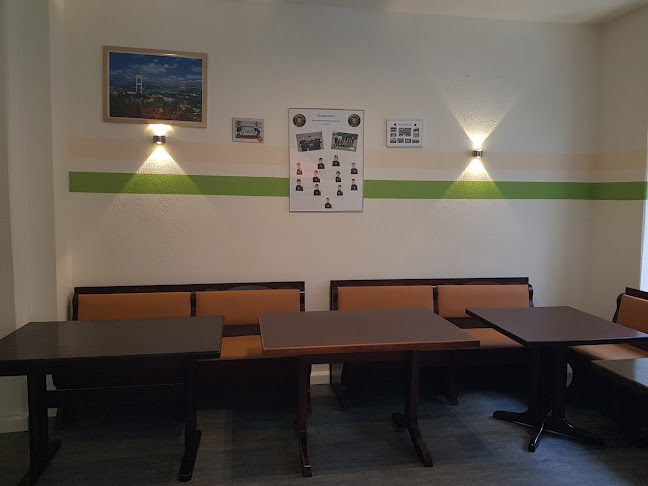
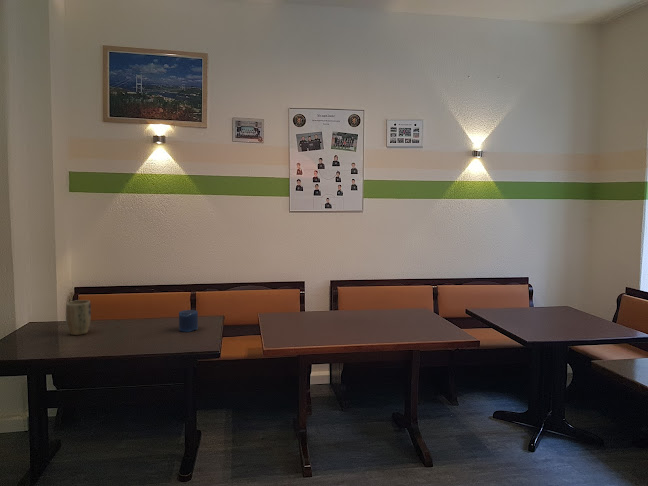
+ candle (188, 320)
+ plant pot (79, 317)
